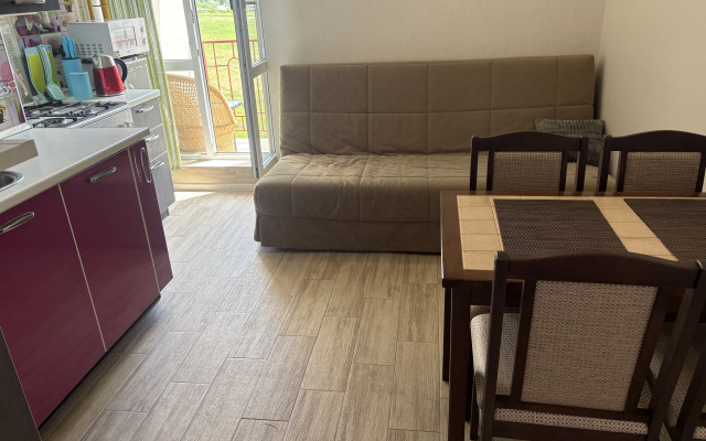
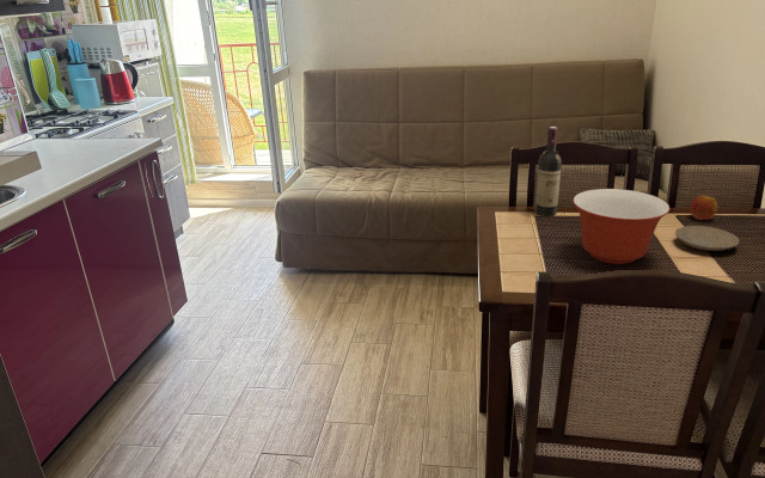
+ plate (705, 240)
+ wine bottle (549, 171)
+ mixing bowl (616, 228)
+ apple (703, 207)
